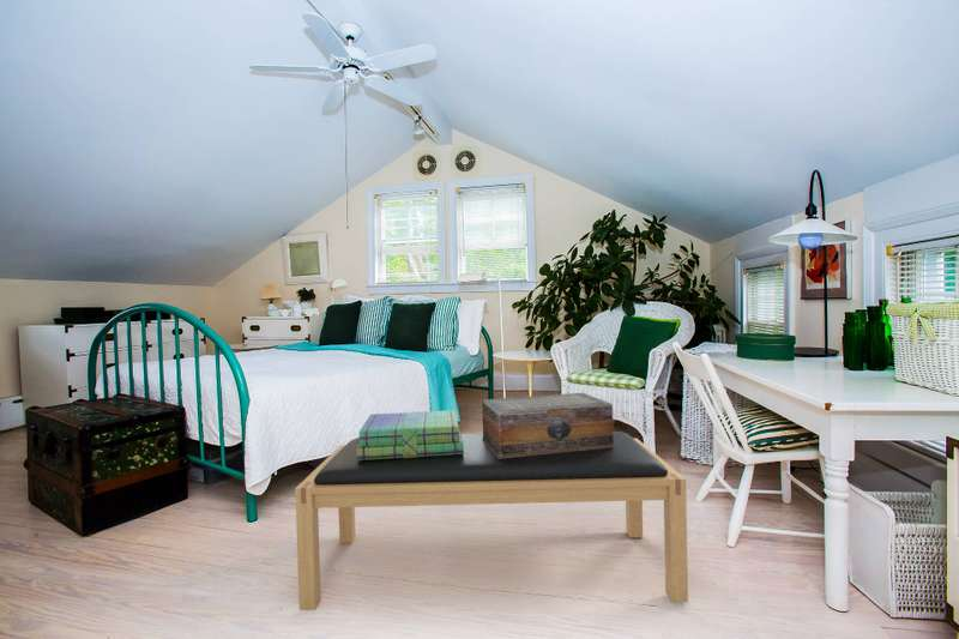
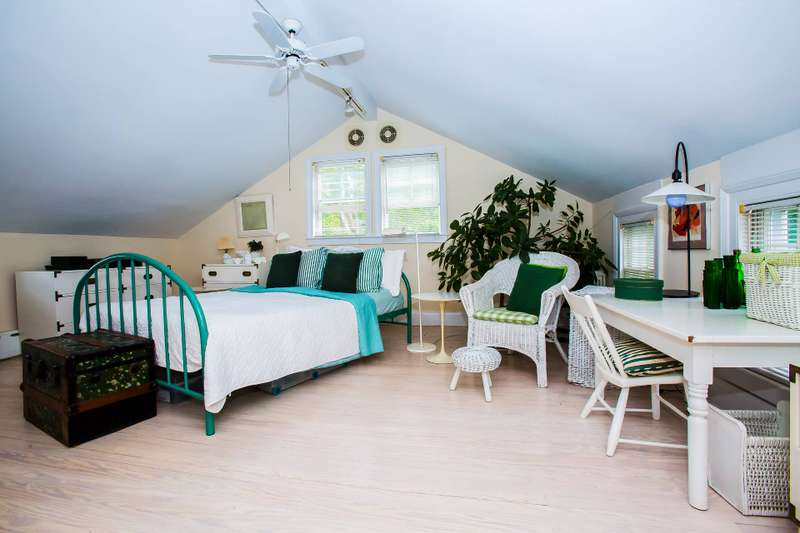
- stack of books (411, 433)
- decorative box (544, 422)
- bench (490, 502)
